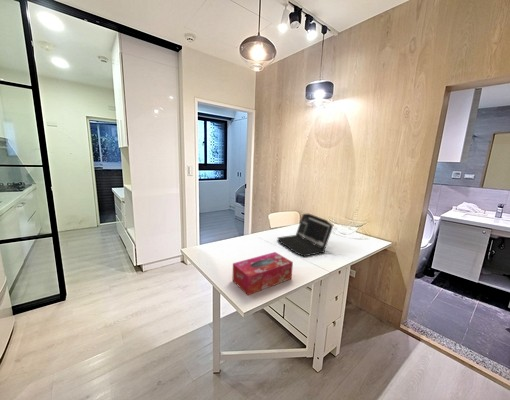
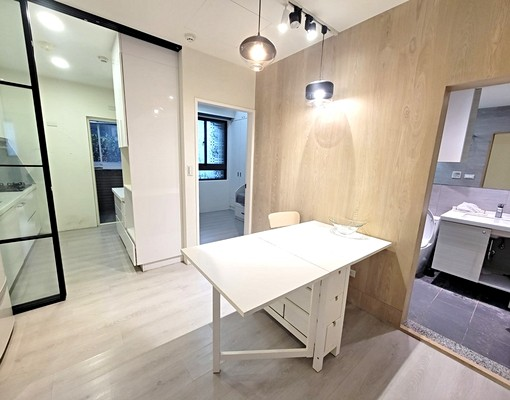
- tissue box (262, 271)
- laptop (302, 232)
